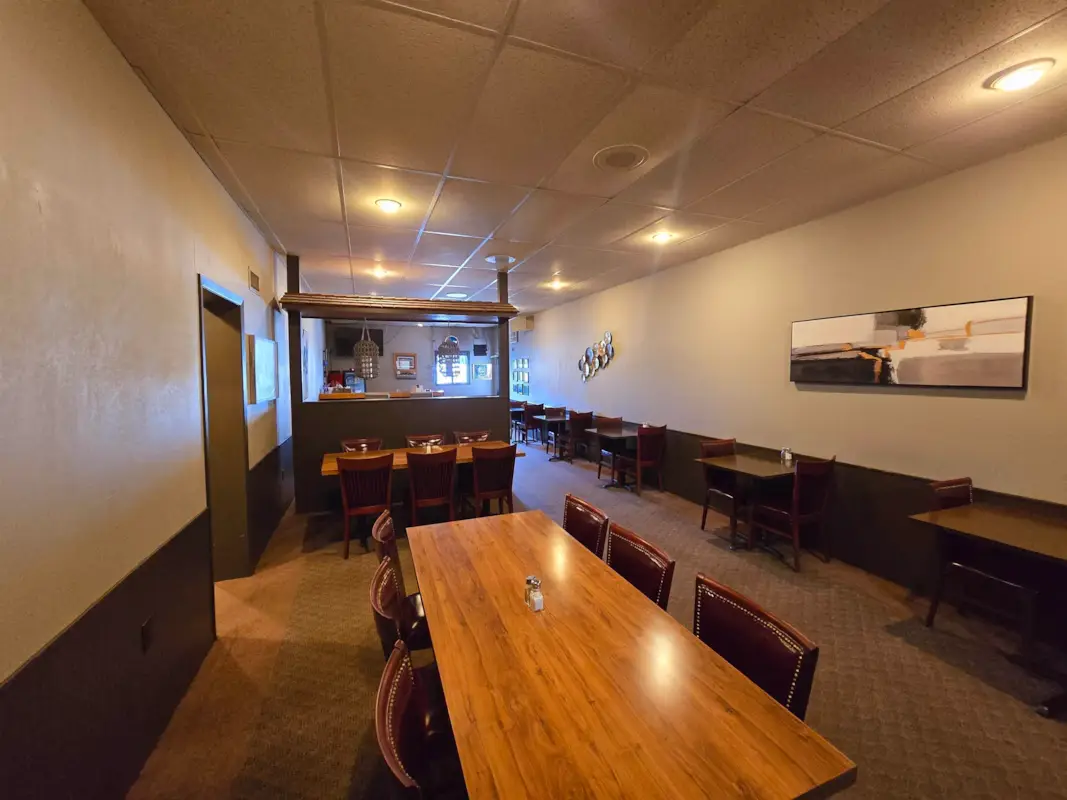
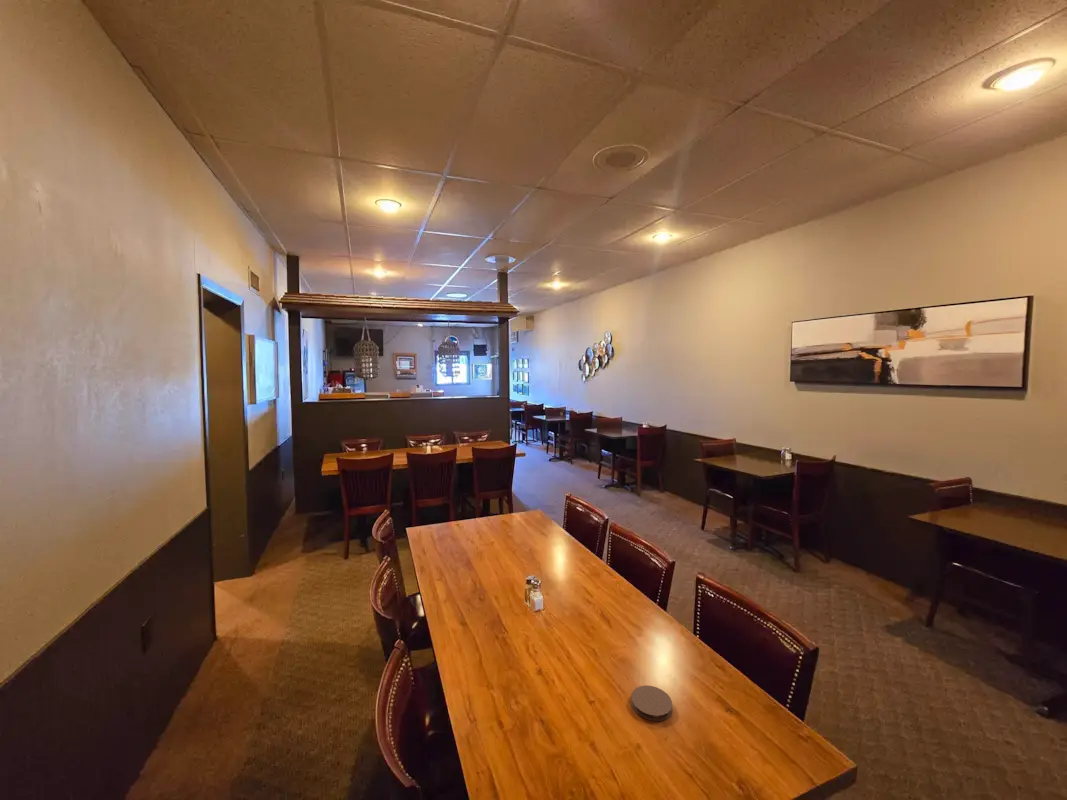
+ coaster (651, 702)
